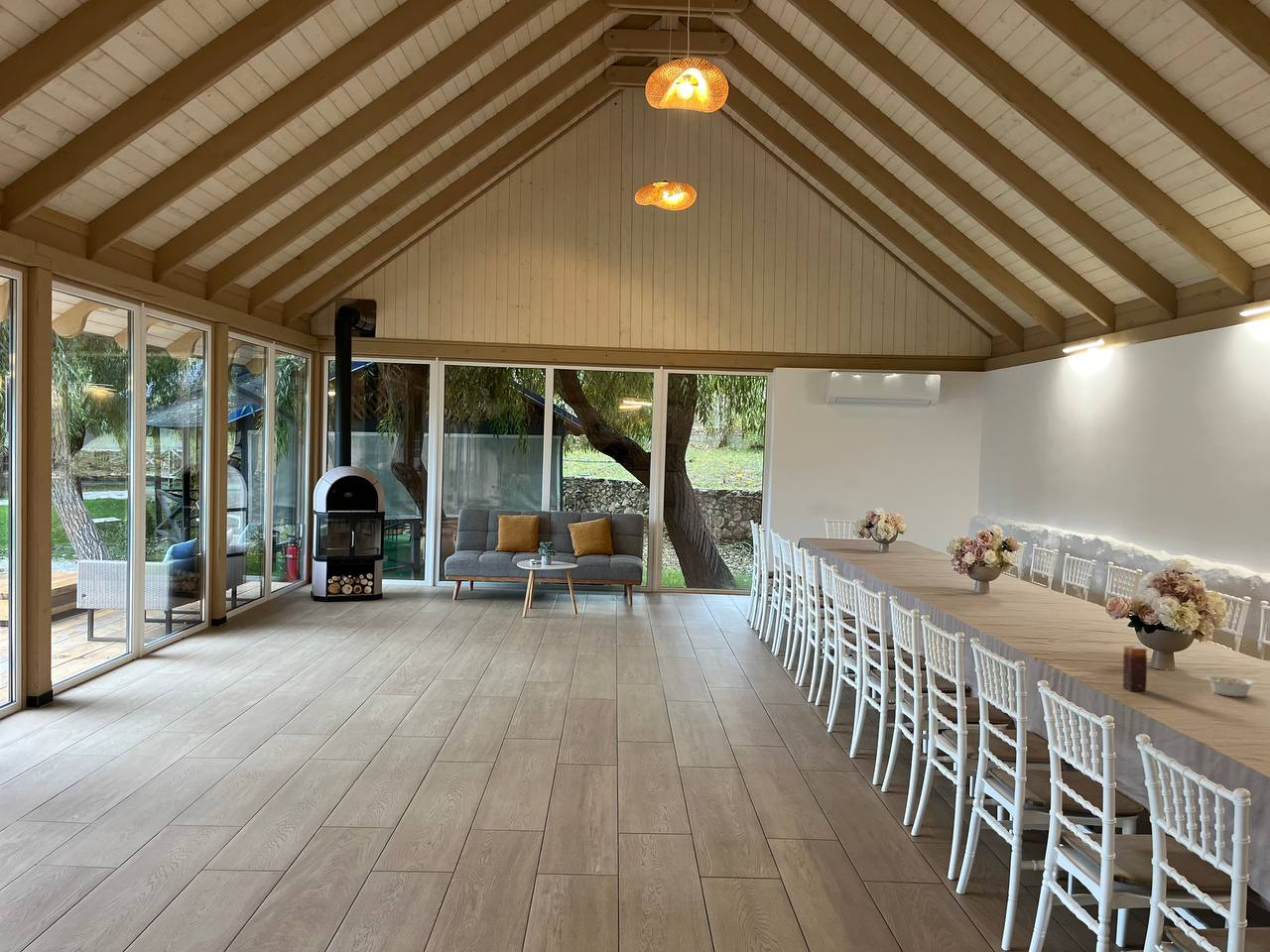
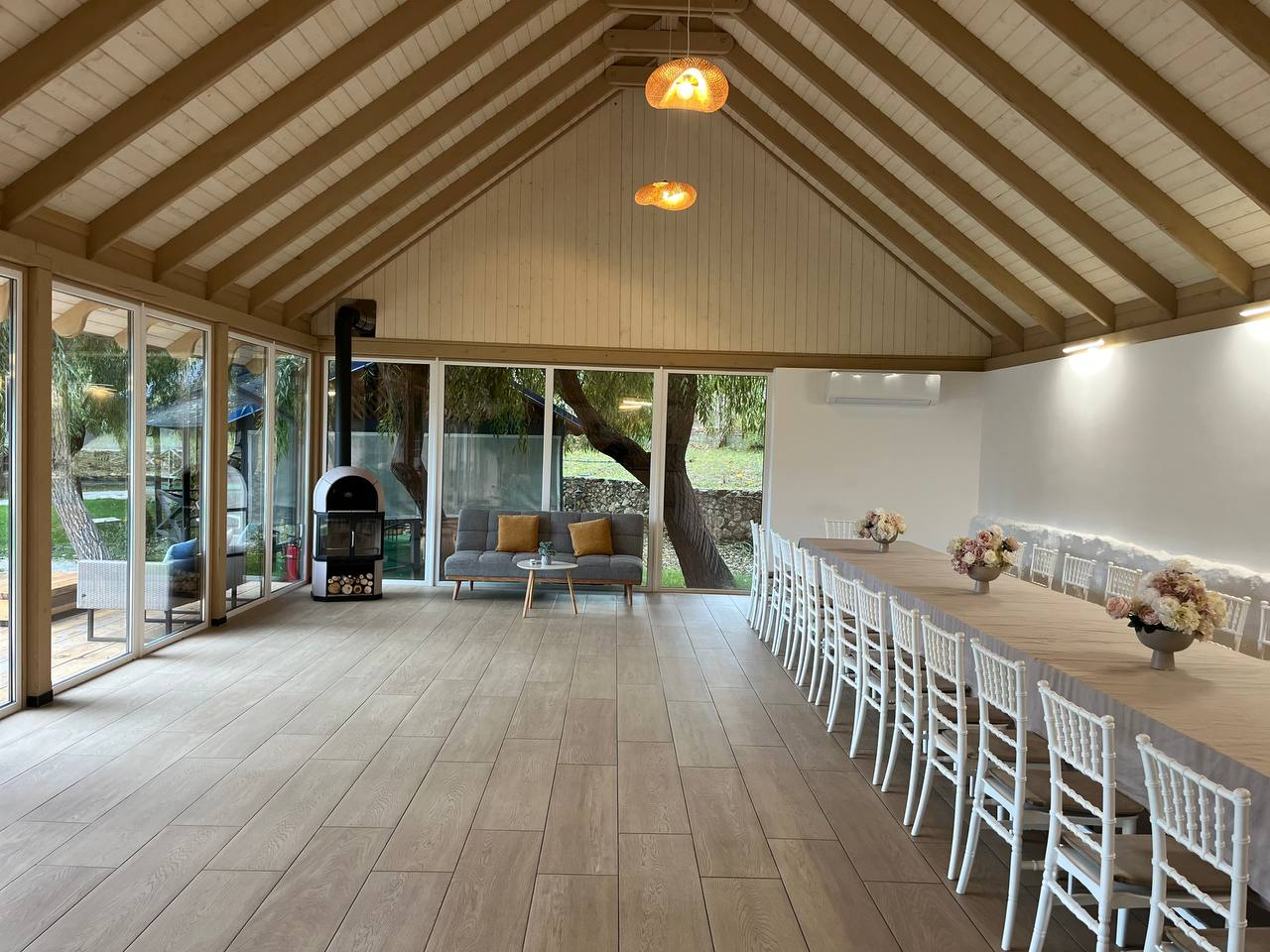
- candle (1134, 667)
- legume (1231, 685)
